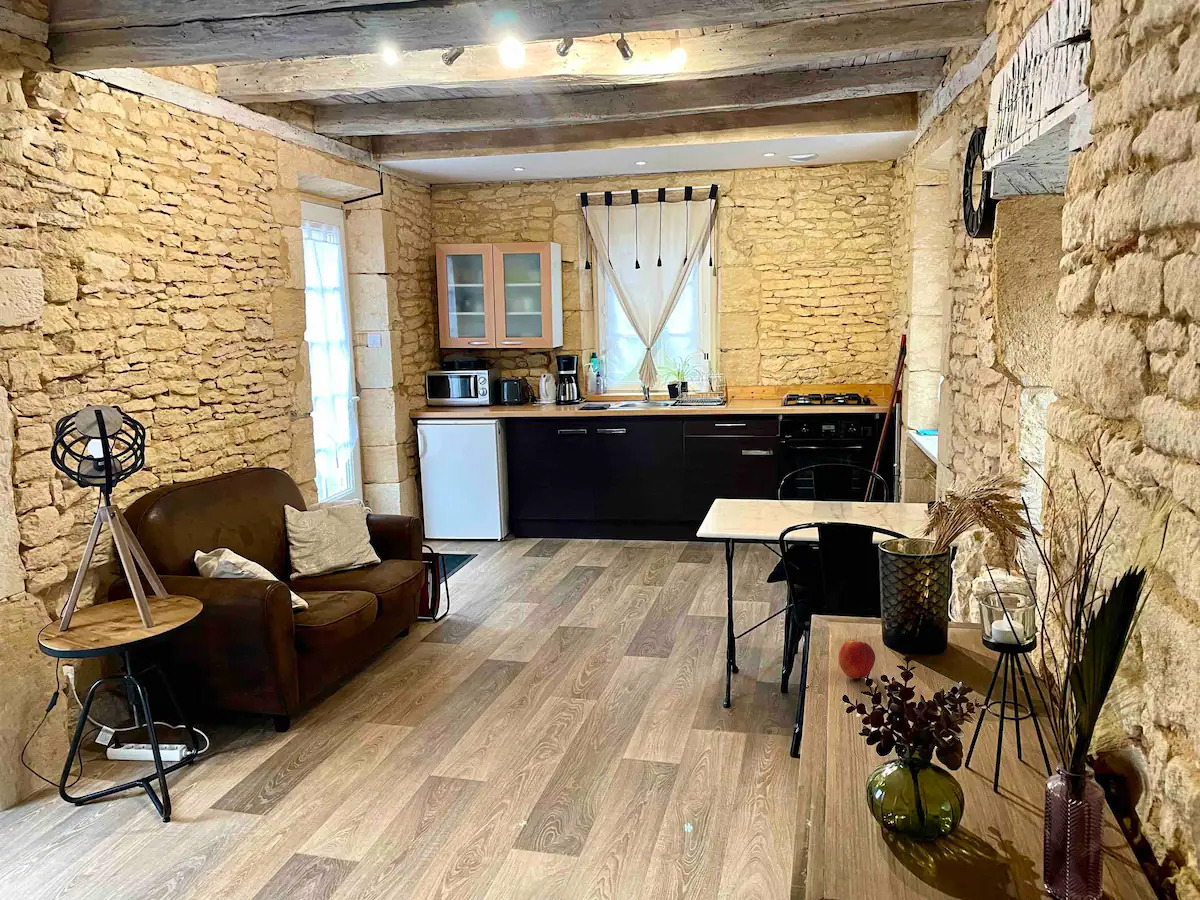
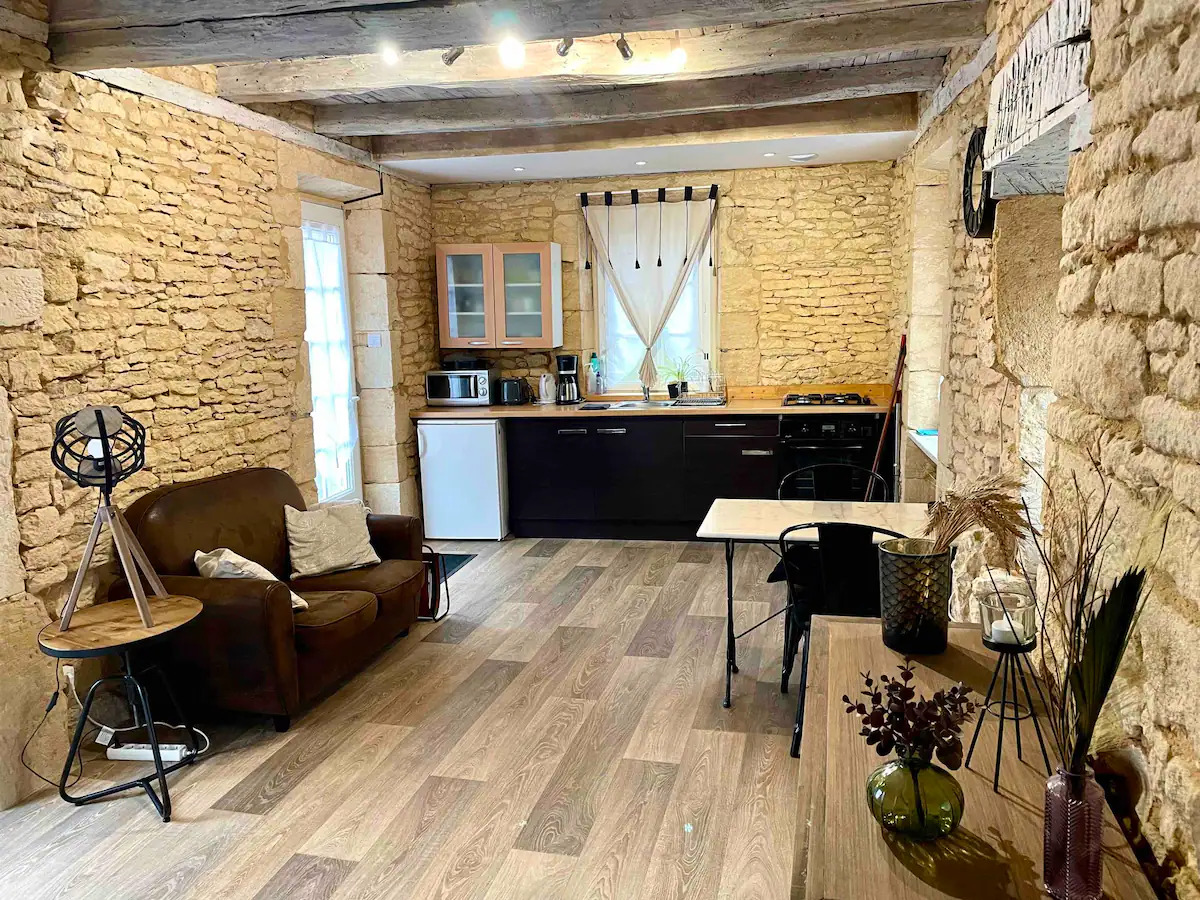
- peach (856, 659)
